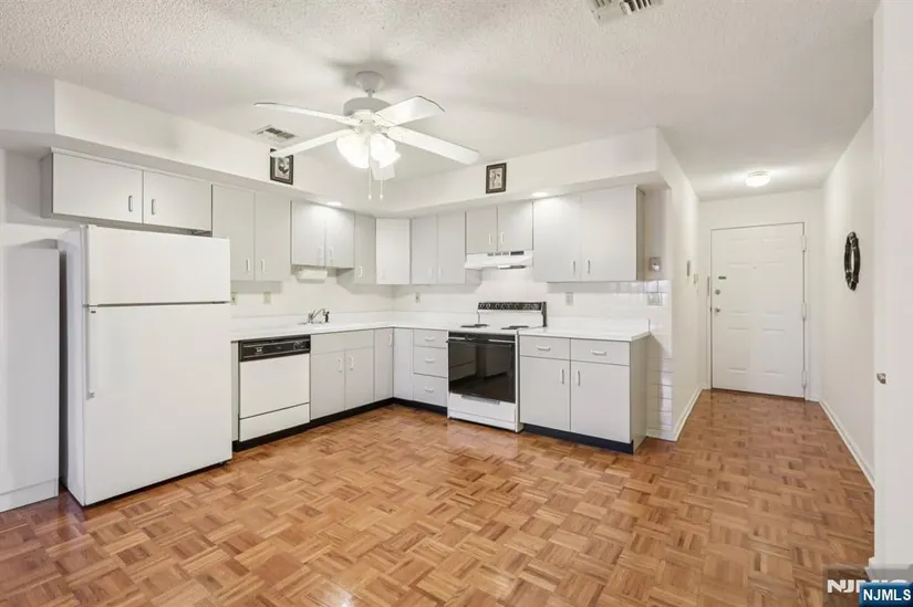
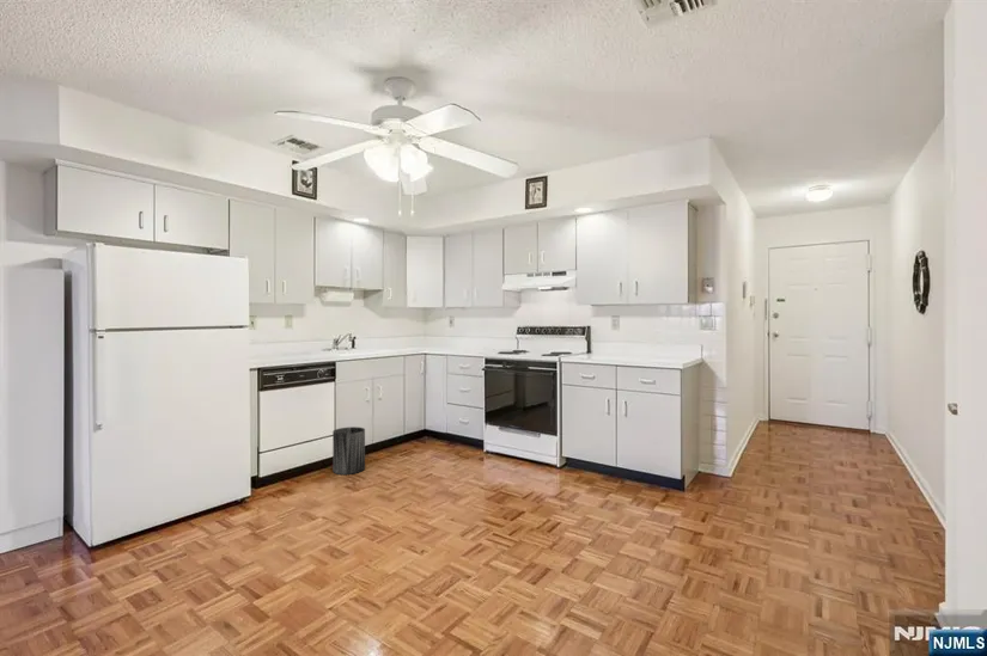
+ trash can (348, 449)
